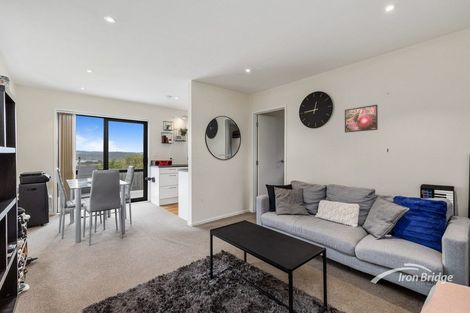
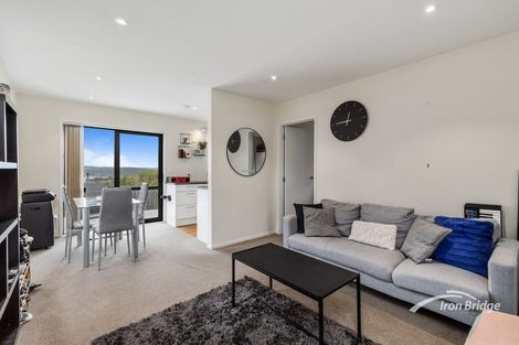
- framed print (360, 119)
